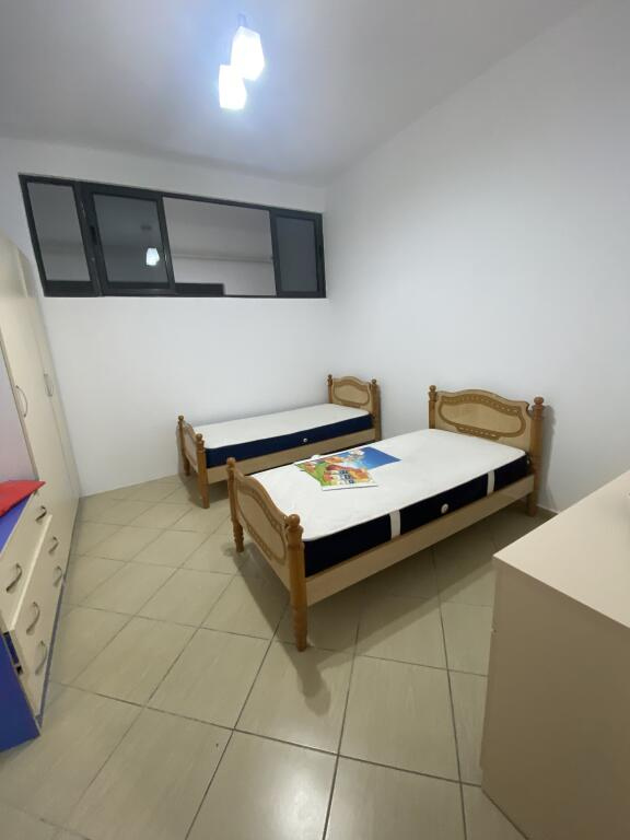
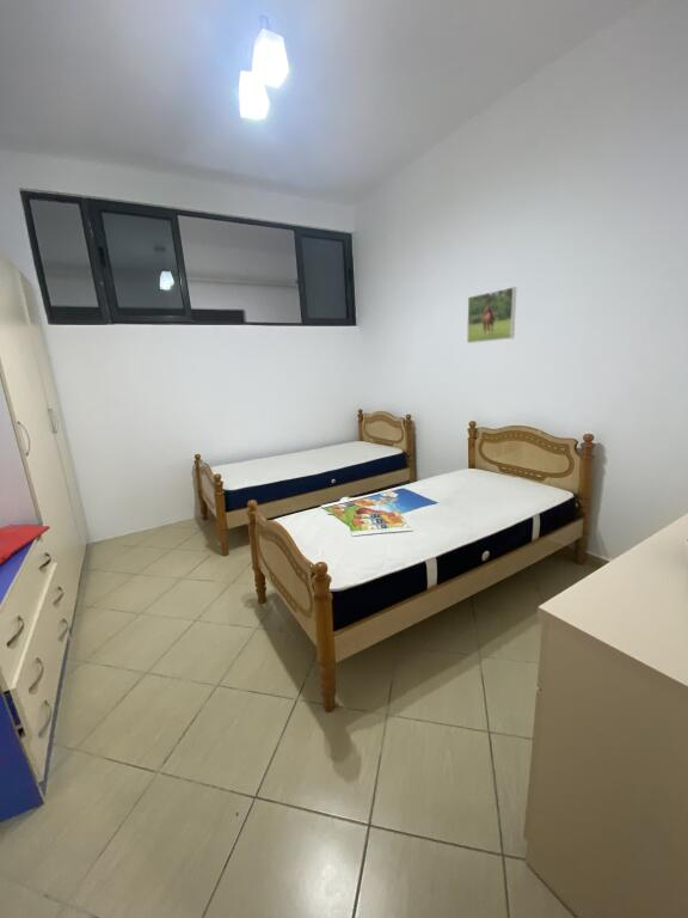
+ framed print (490, 317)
